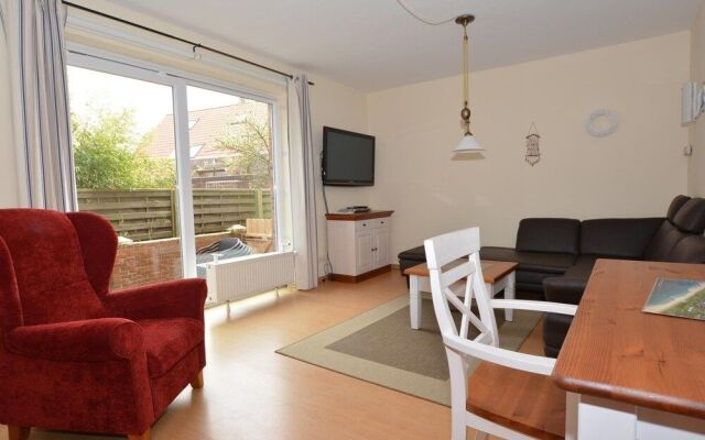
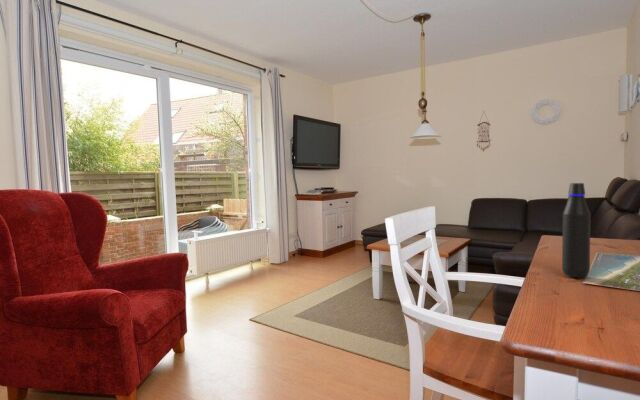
+ water bottle (576, 230)
